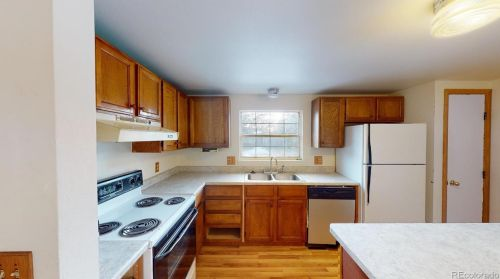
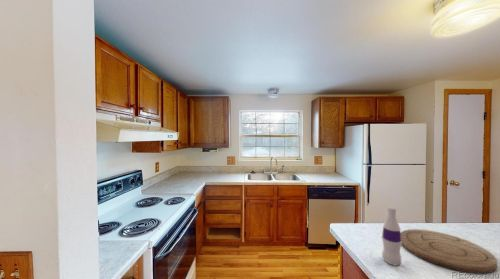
+ cutting board (442, 247)
+ bottle (391, 234)
